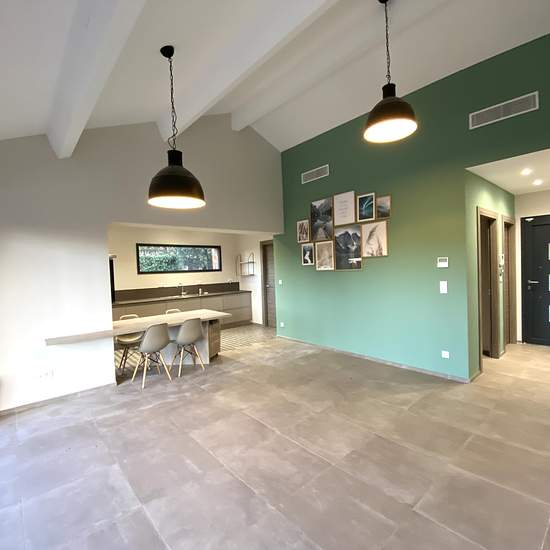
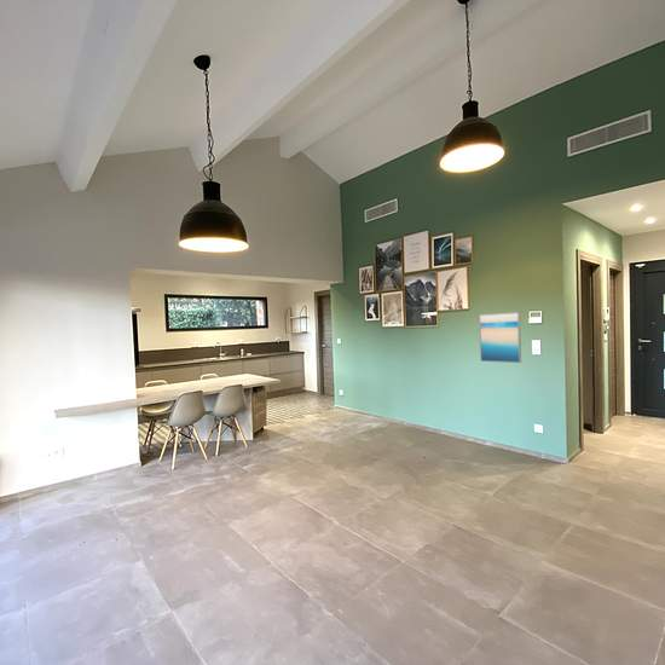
+ wall art (499, 337)
